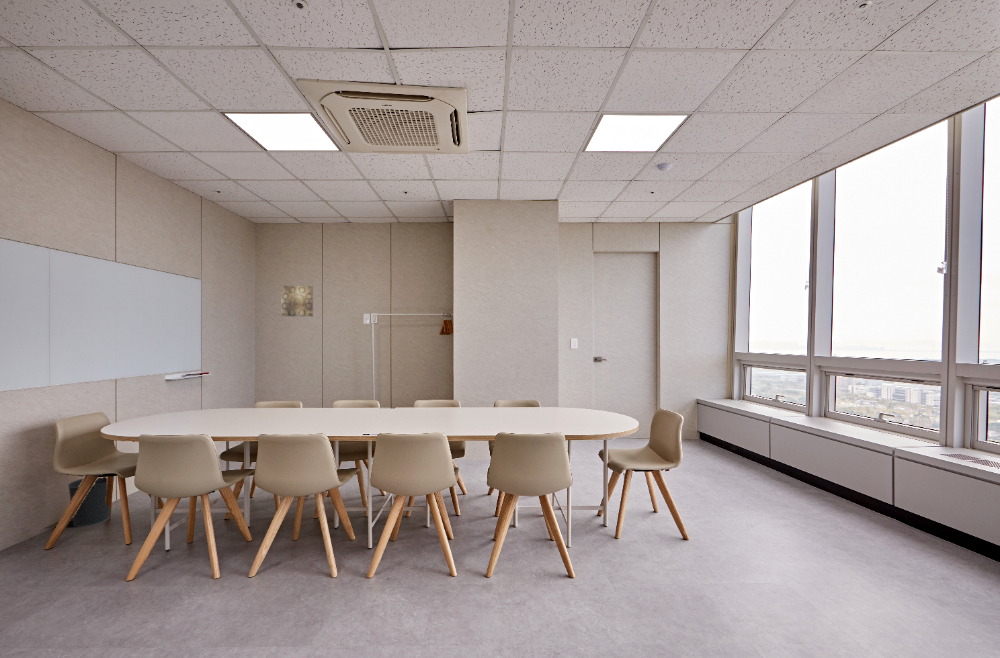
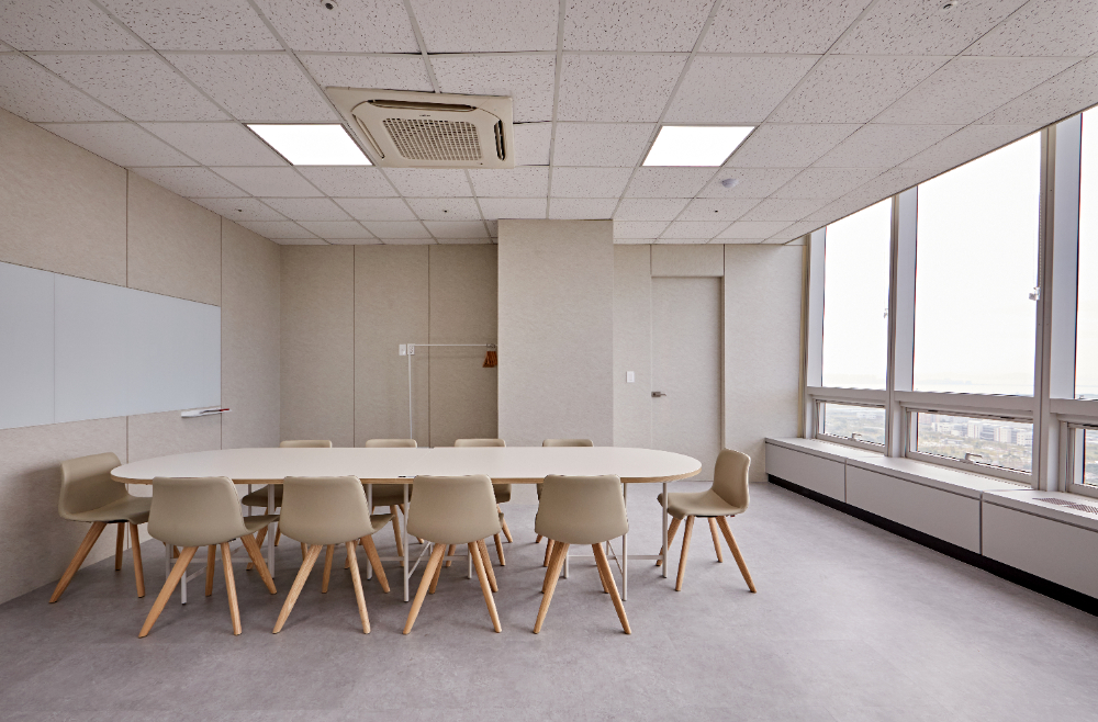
- wastebasket (91, 501)
- wall art (297, 301)
